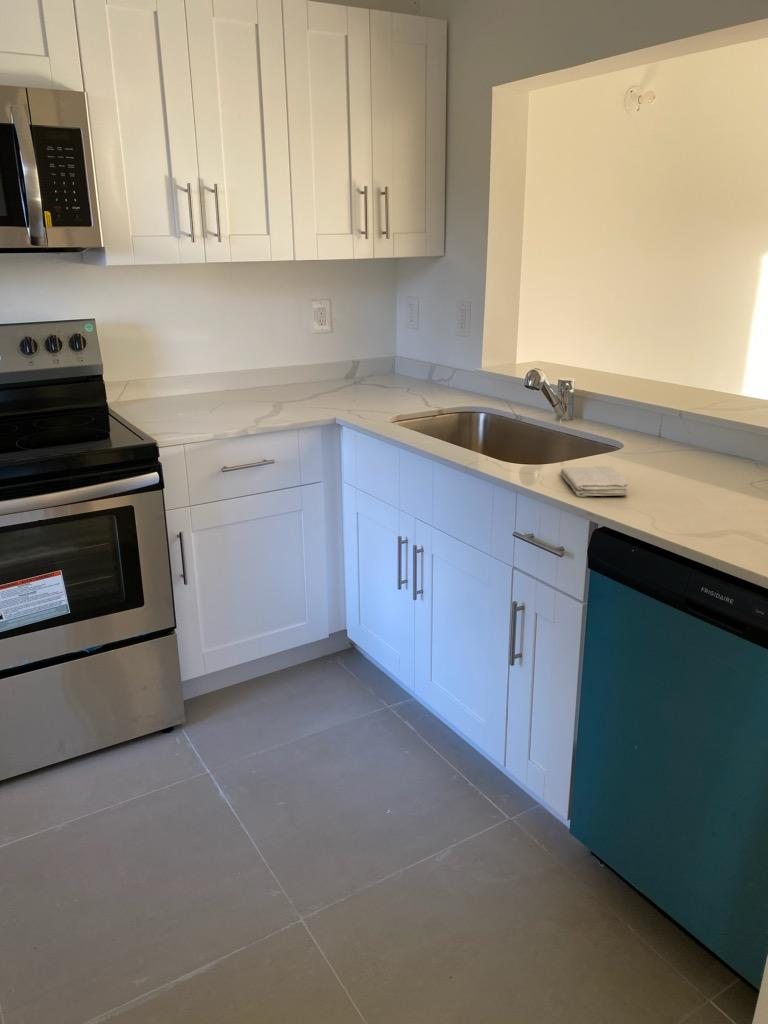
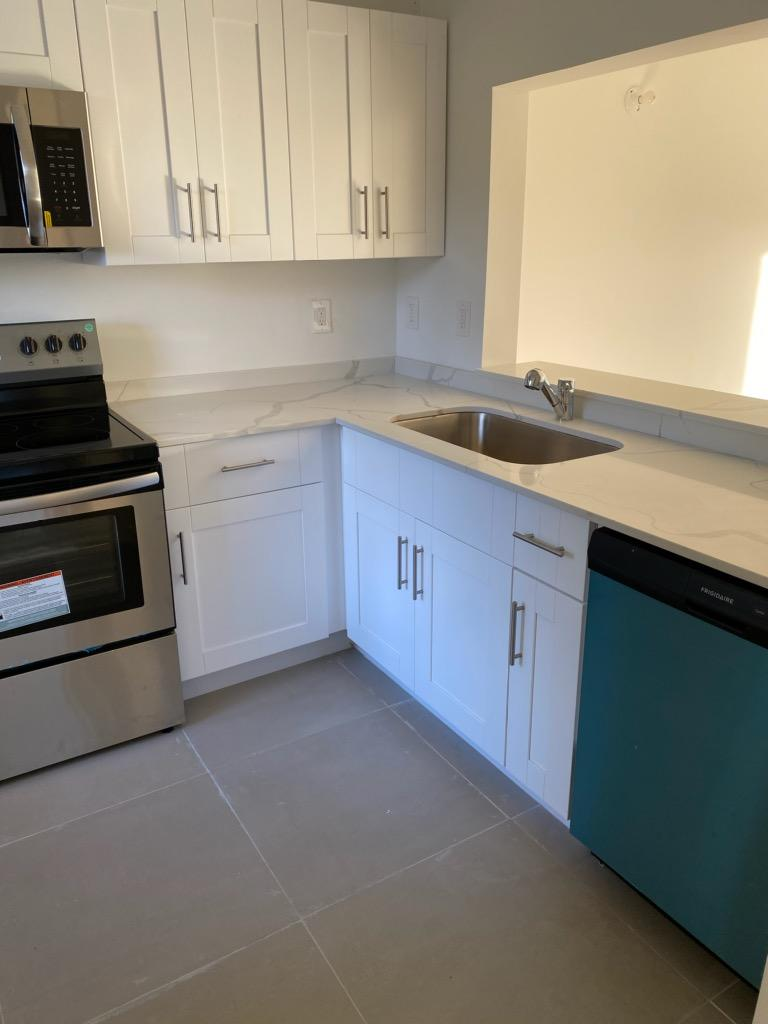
- washcloth (594, 479)
